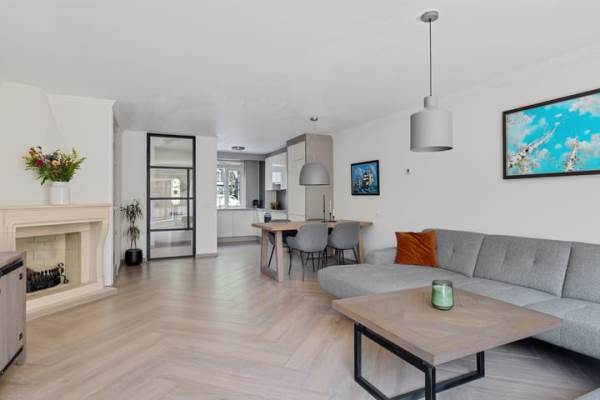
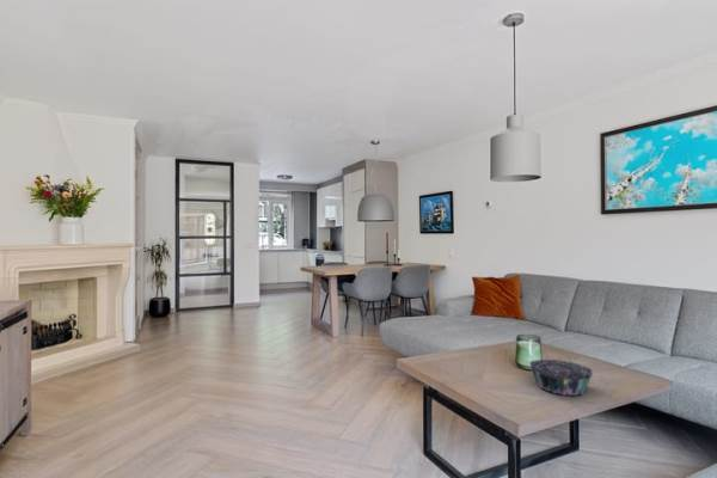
+ decorative bowl (560, 378)
